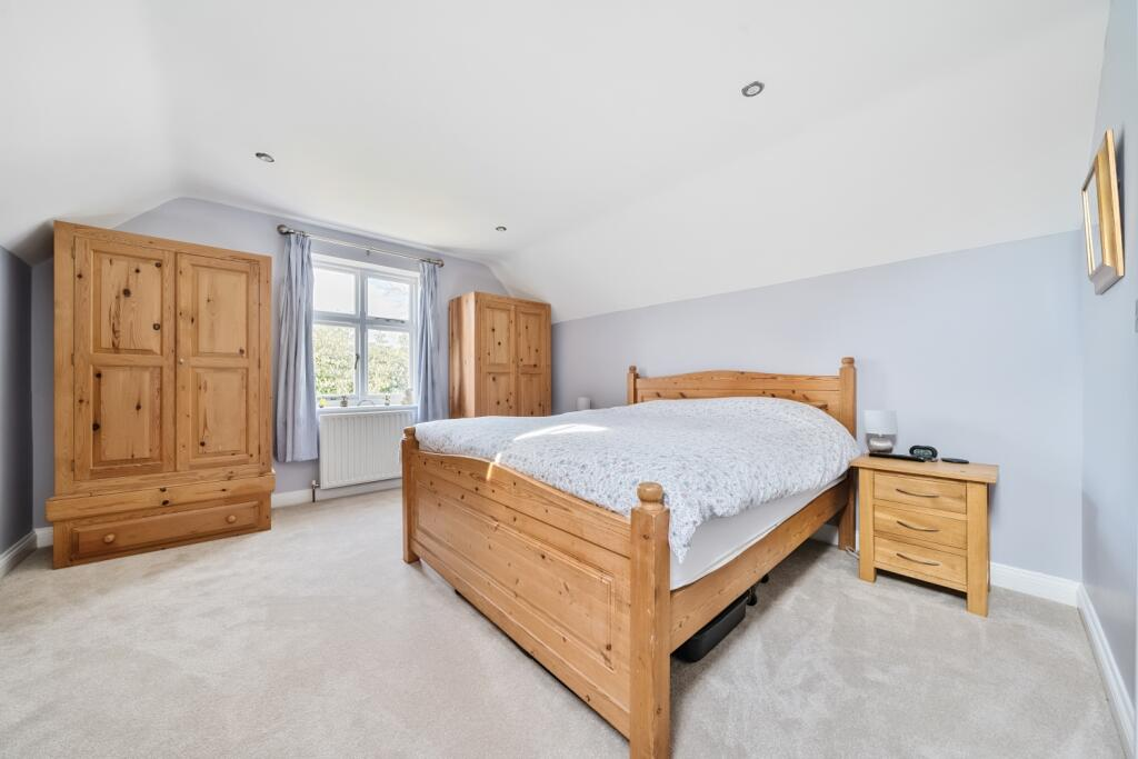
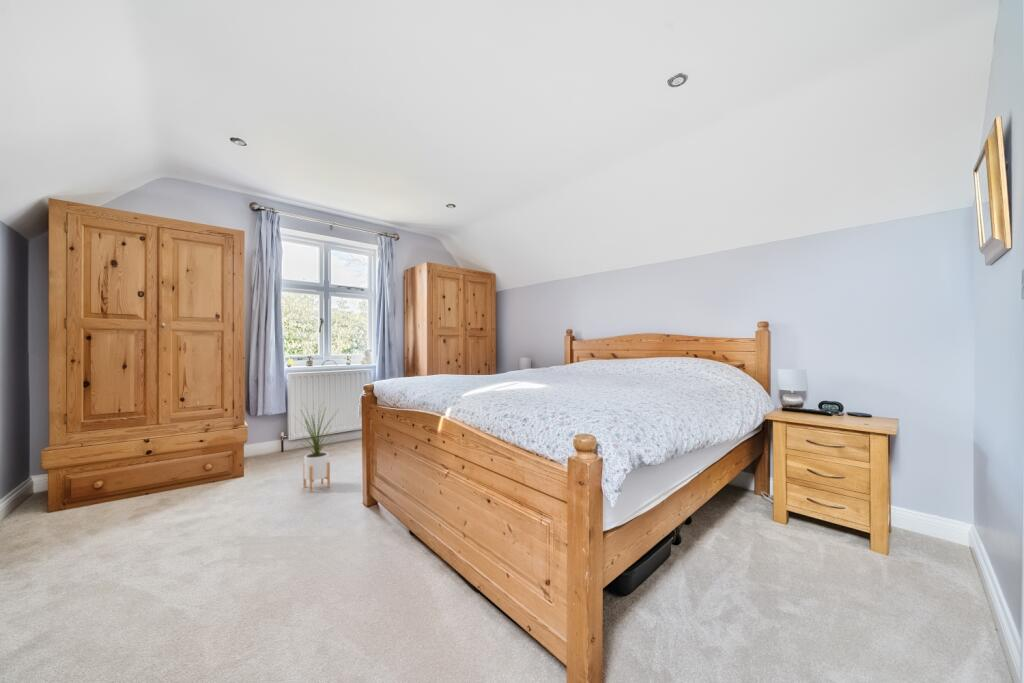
+ house plant (317, 444)
